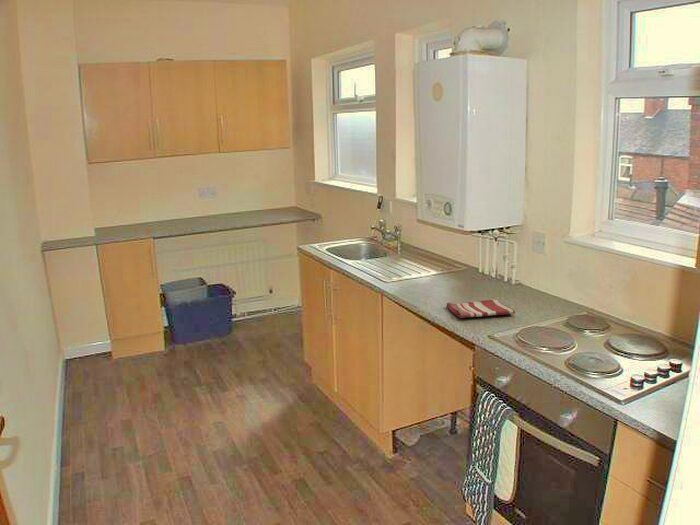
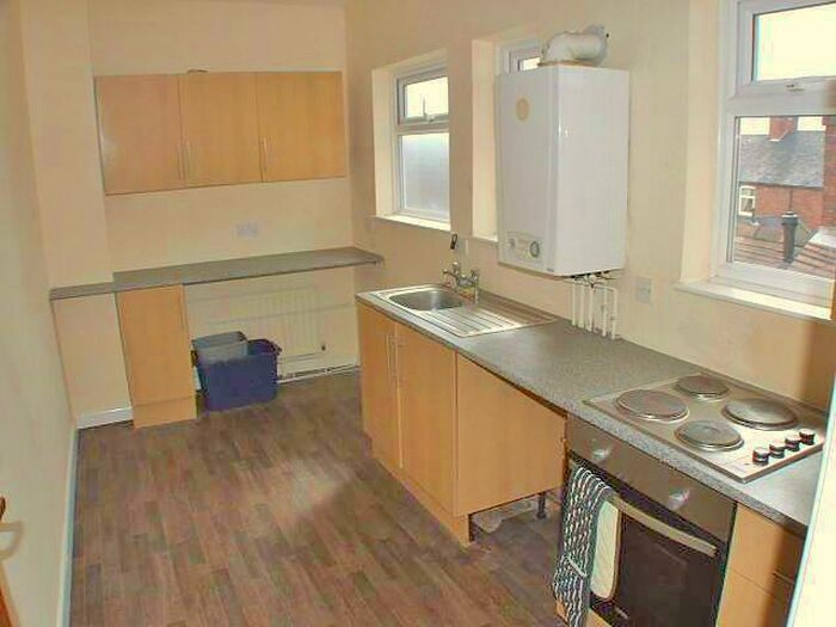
- dish towel (479, 308)
